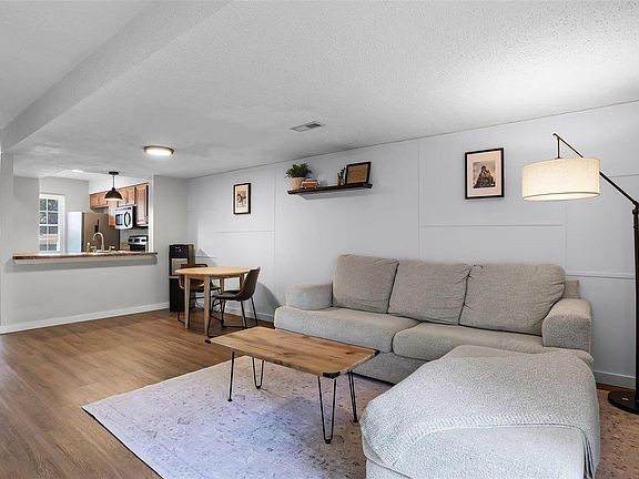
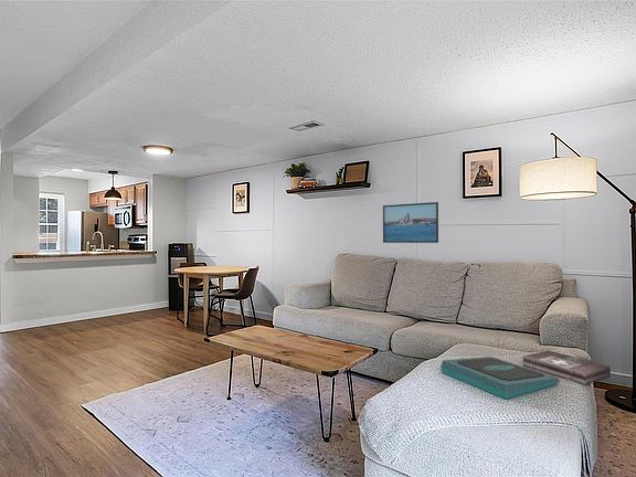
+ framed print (409, 223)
+ first aid kit (564, 365)
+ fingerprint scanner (497, 371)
